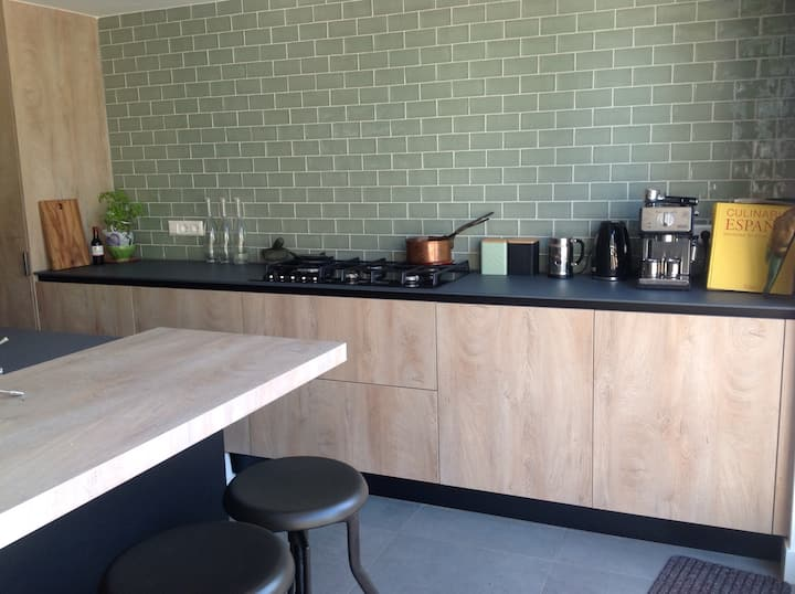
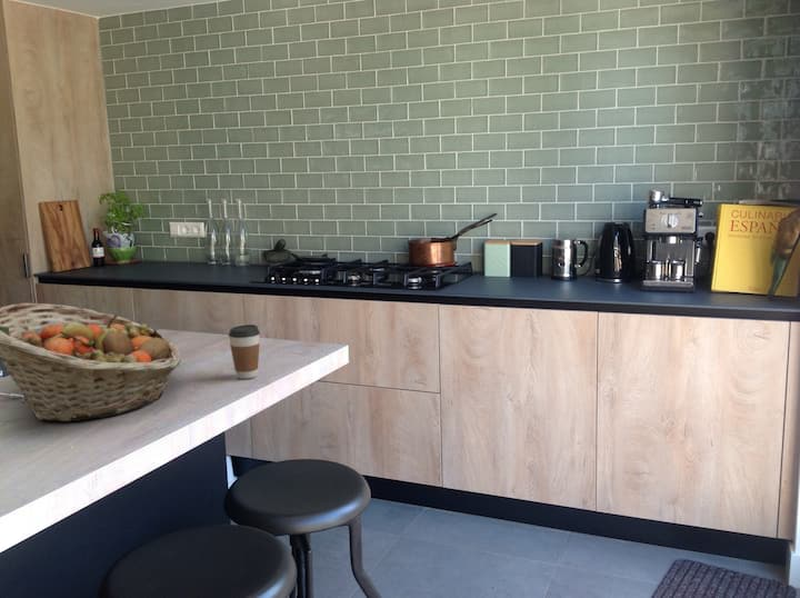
+ fruit basket (87, 352)
+ coffee cup (244, 351)
